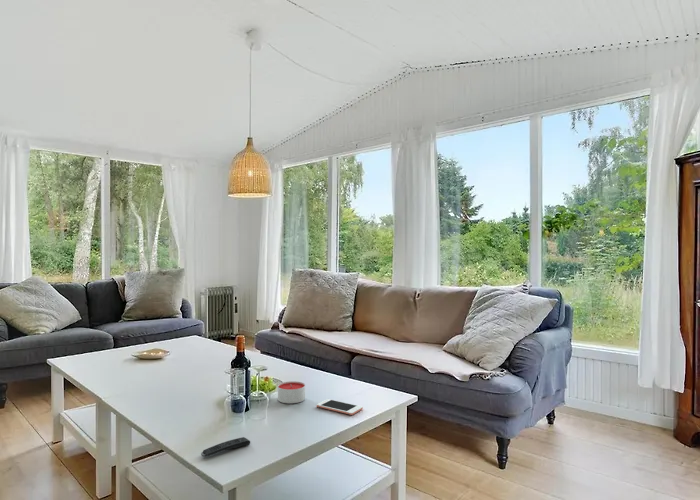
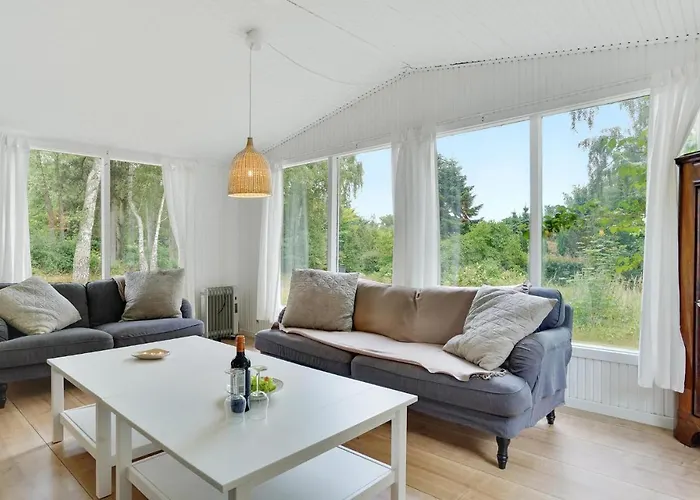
- cell phone (339, 406)
- candle (291, 391)
- remote control (225, 446)
